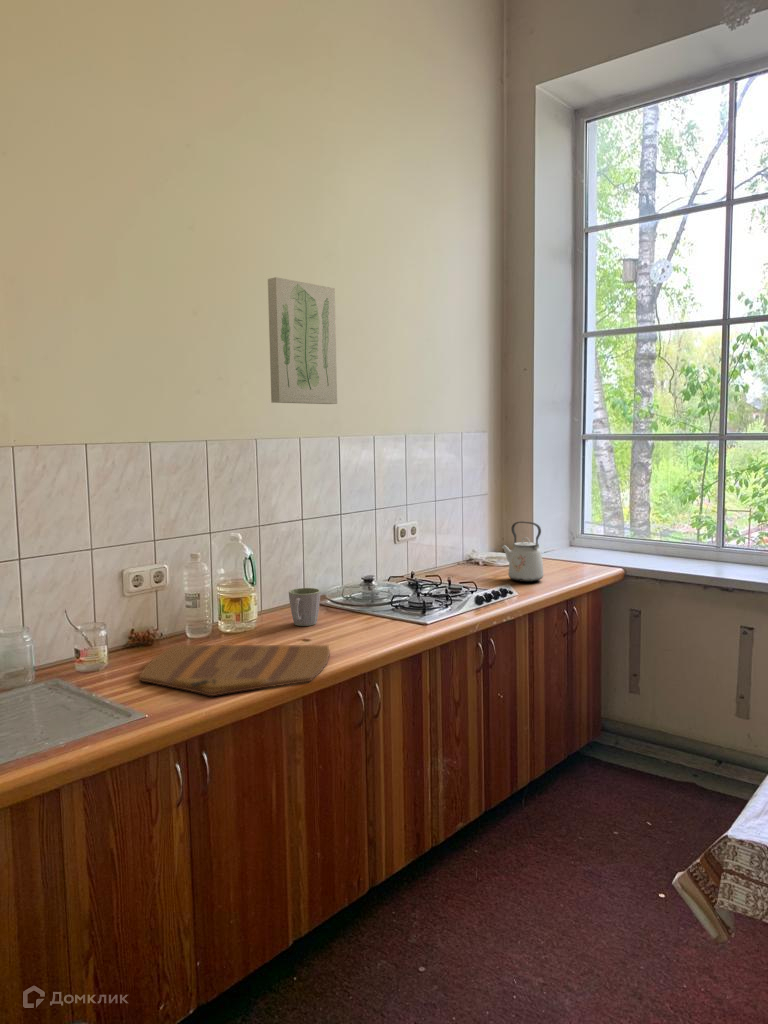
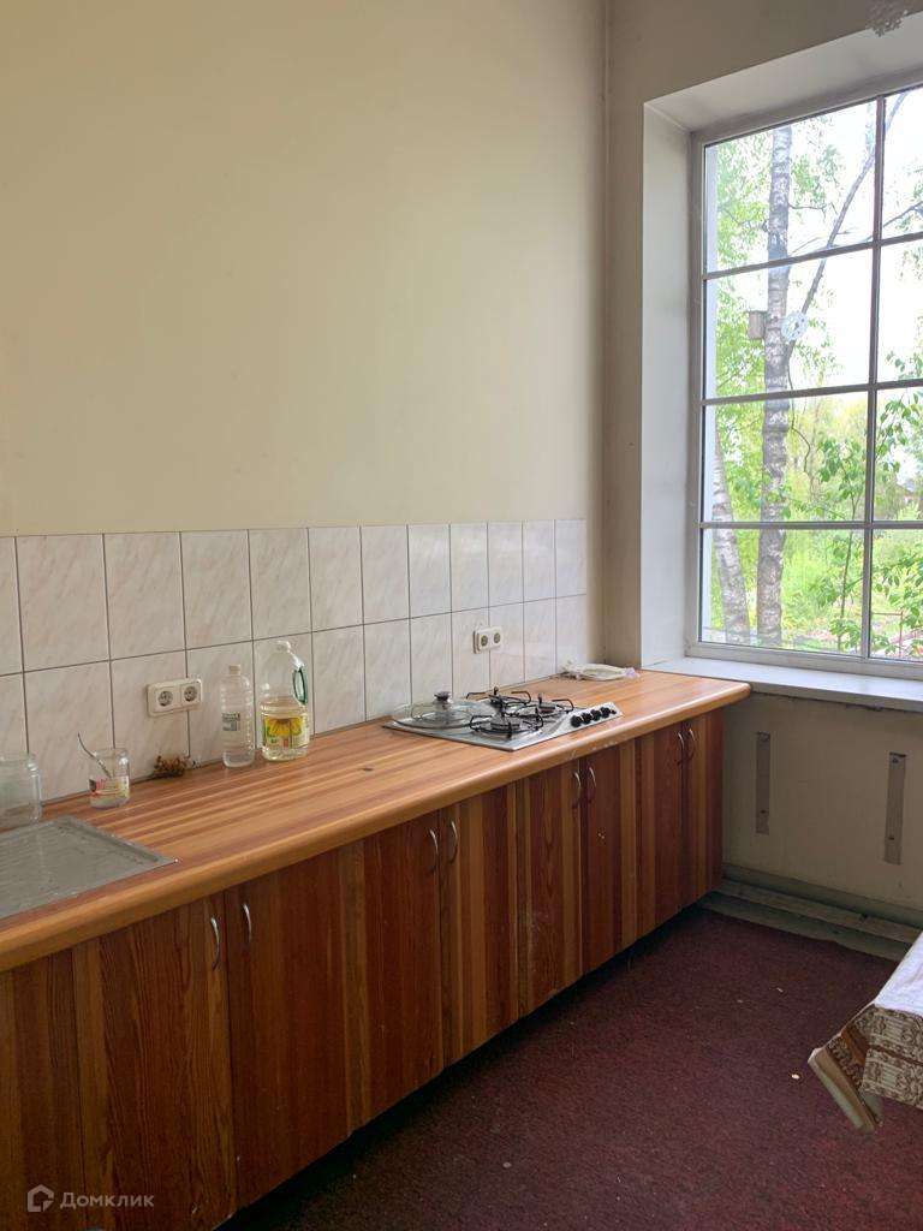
- kettle (520, 550)
- wall art (303, 343)
- mug (303, 608)
- cutting board (233, 665)
